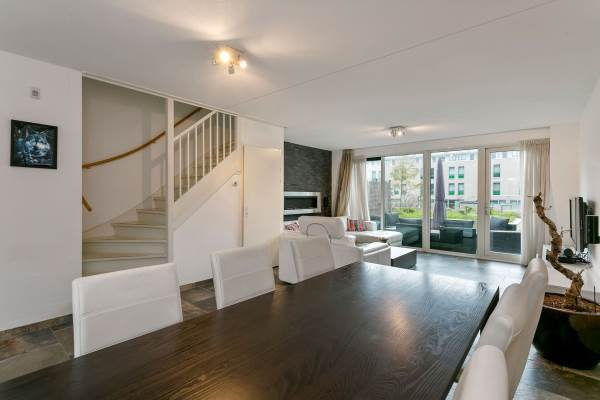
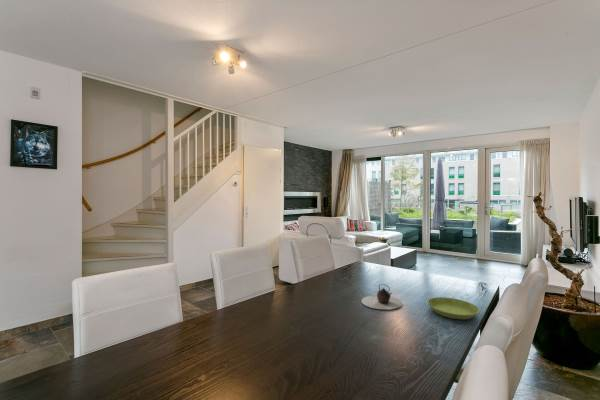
+ saucer (452, 308)
+ teapot (381, 293)
